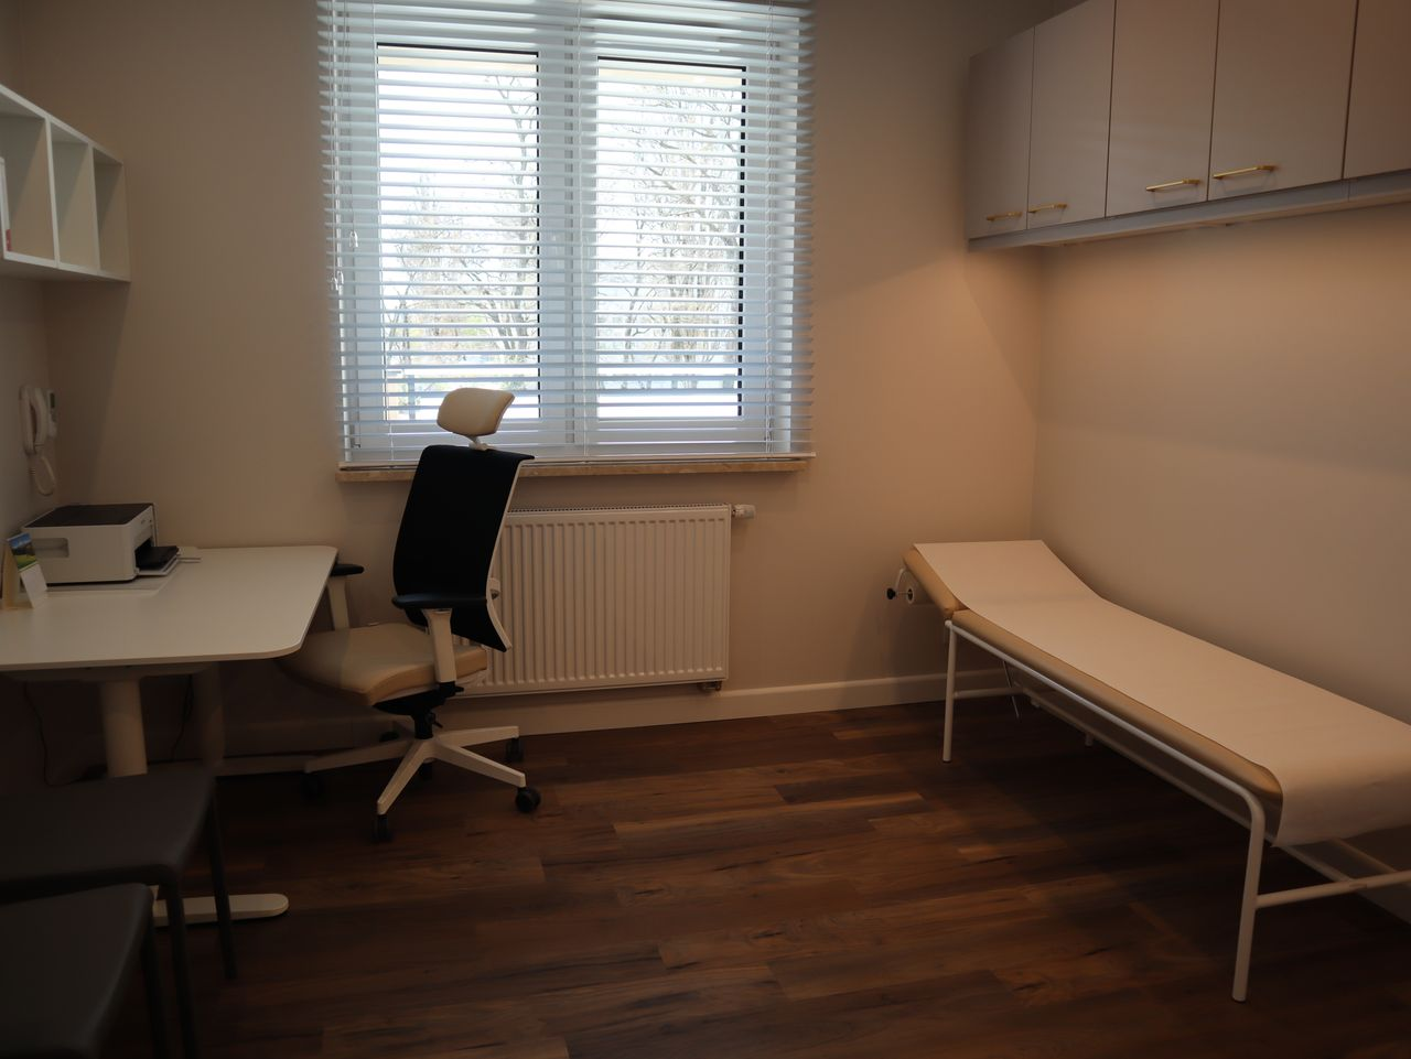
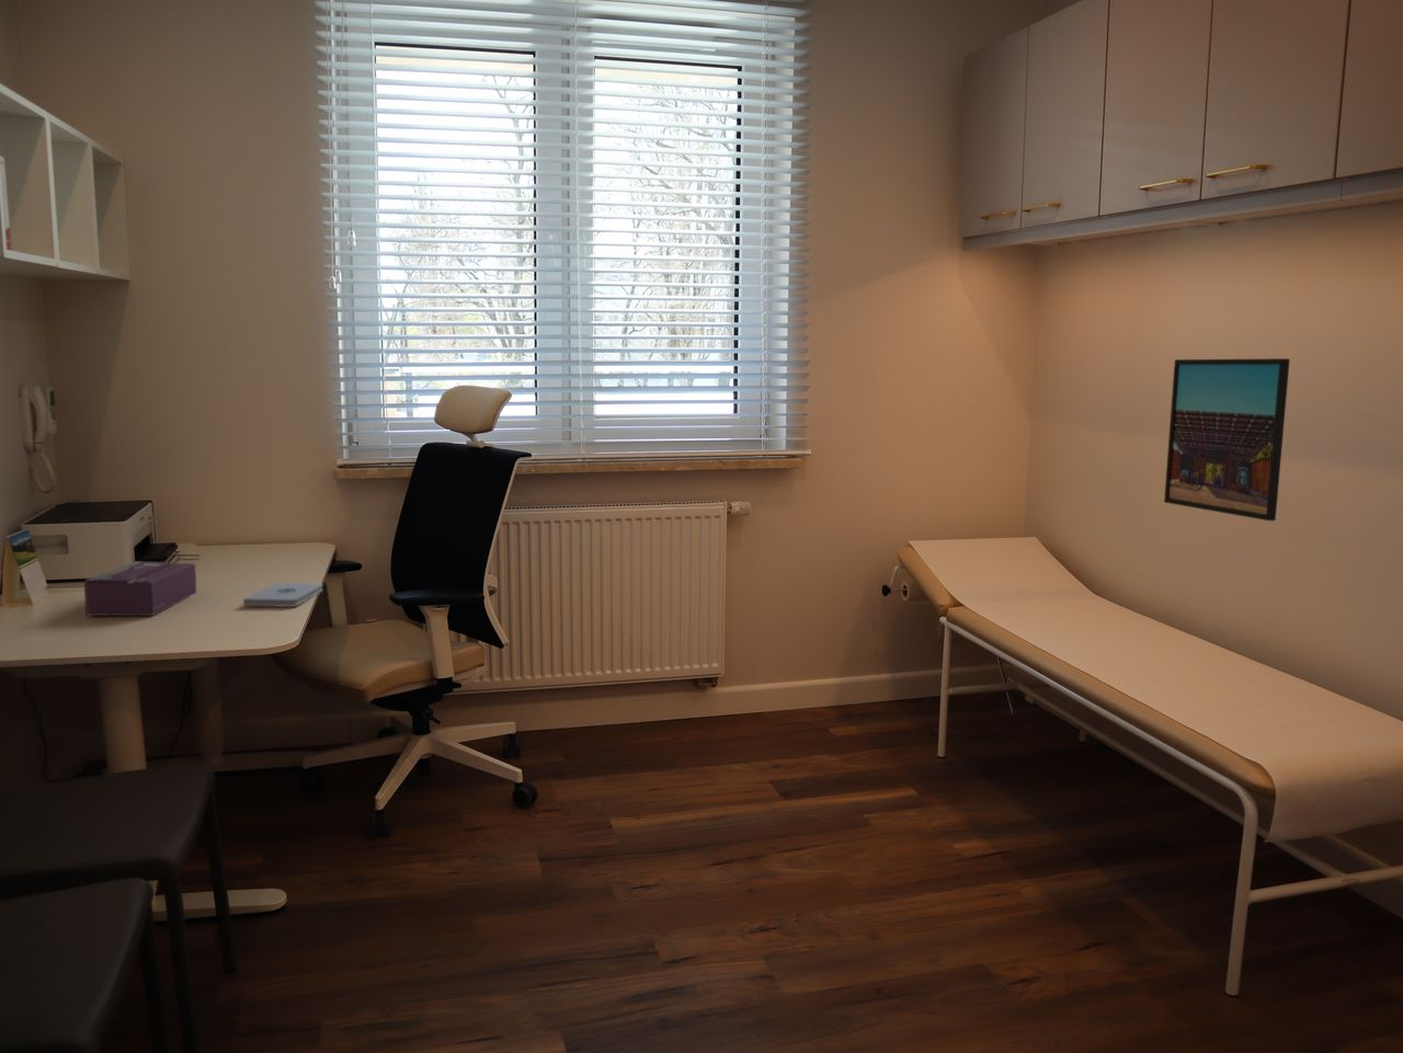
+ tissue box (143, 586)
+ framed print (1223, 435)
+ notepad (285, 594)
